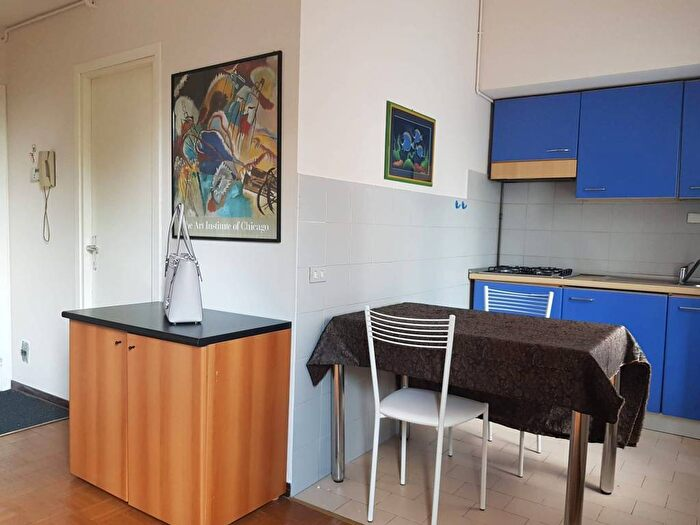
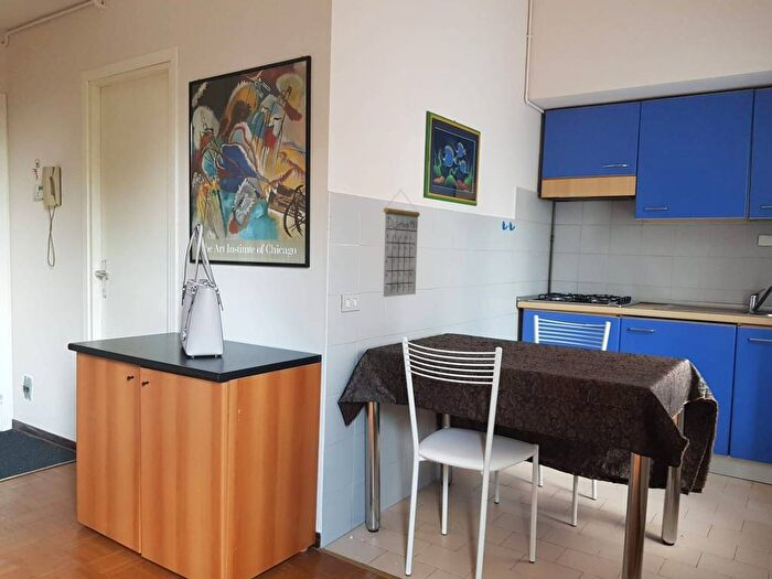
+ calendar (400, 243)
